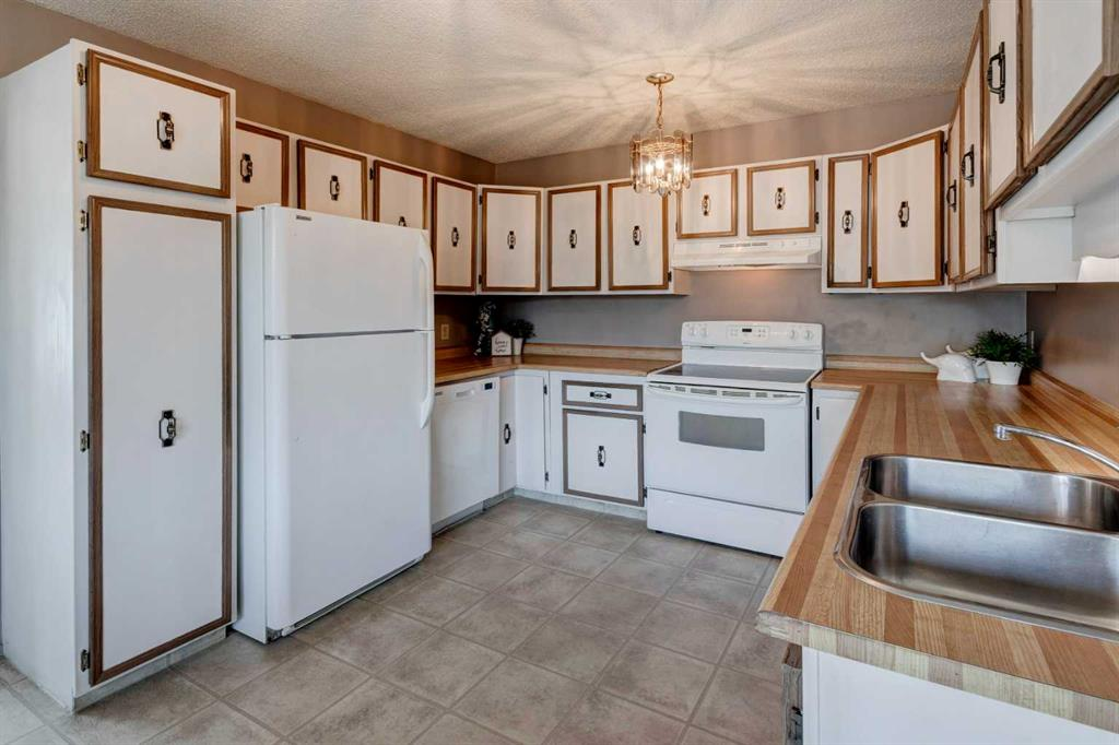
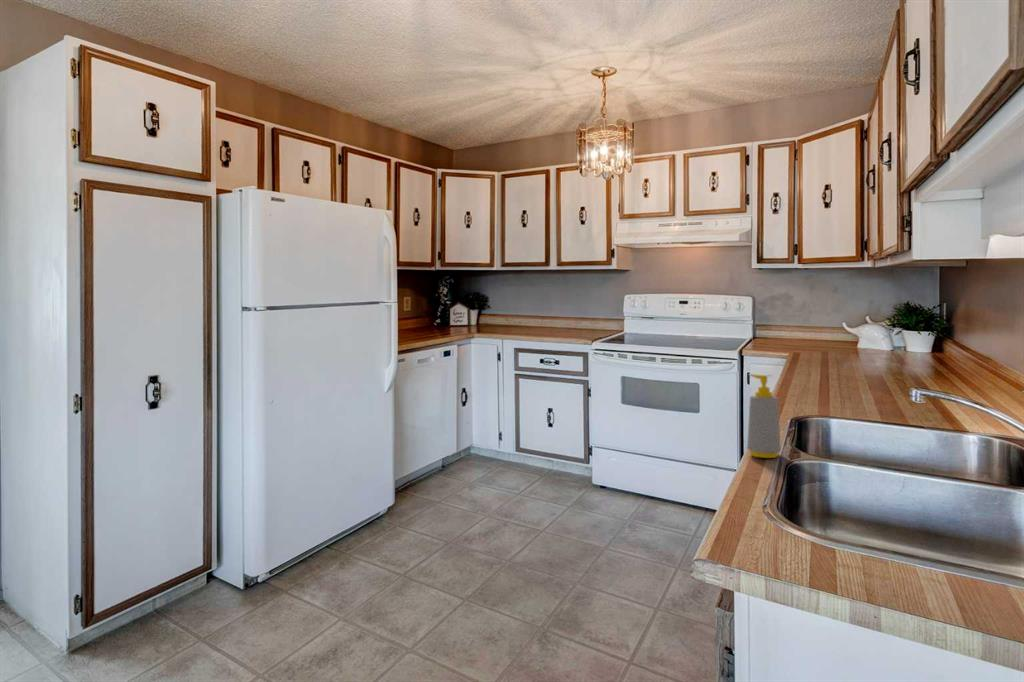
+ soap bottle (763, 414)
